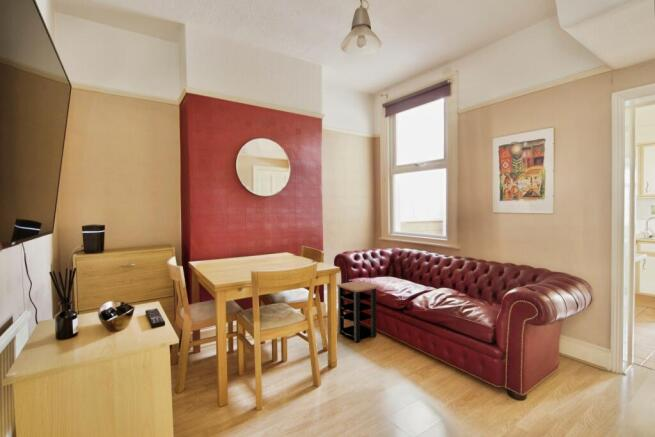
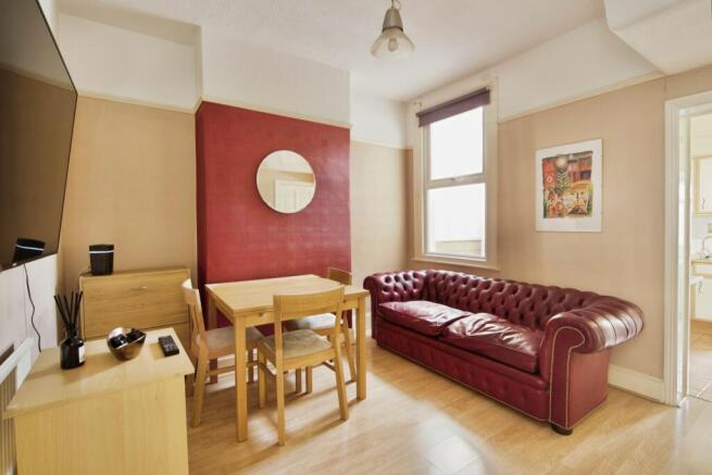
- side table (357, 309)
